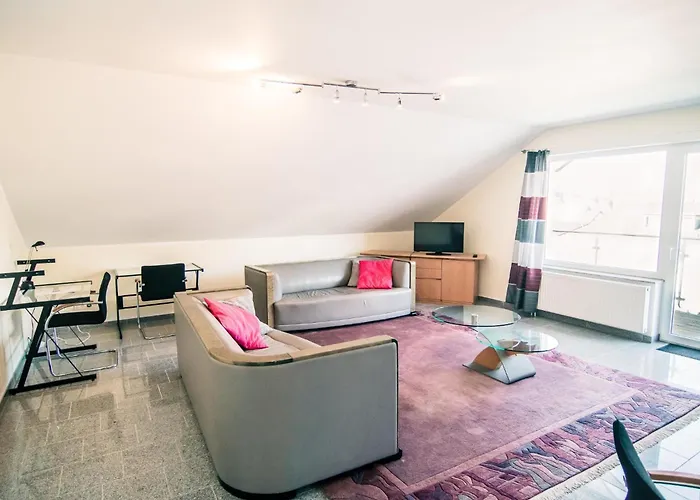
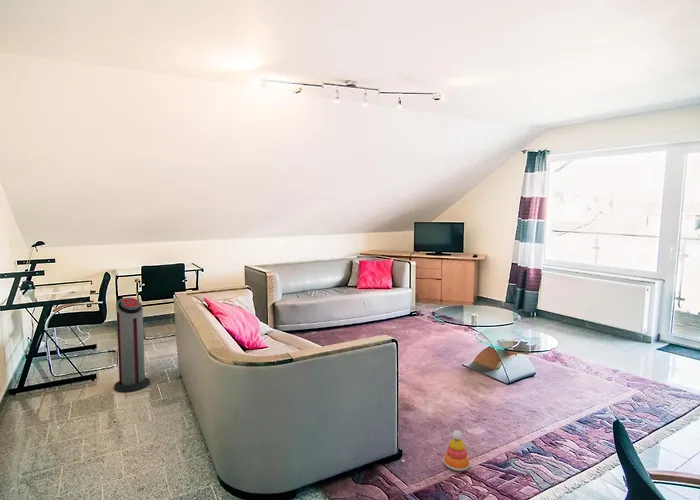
+ stacking toy (457, 448)
+ air purifier (130, 342)
